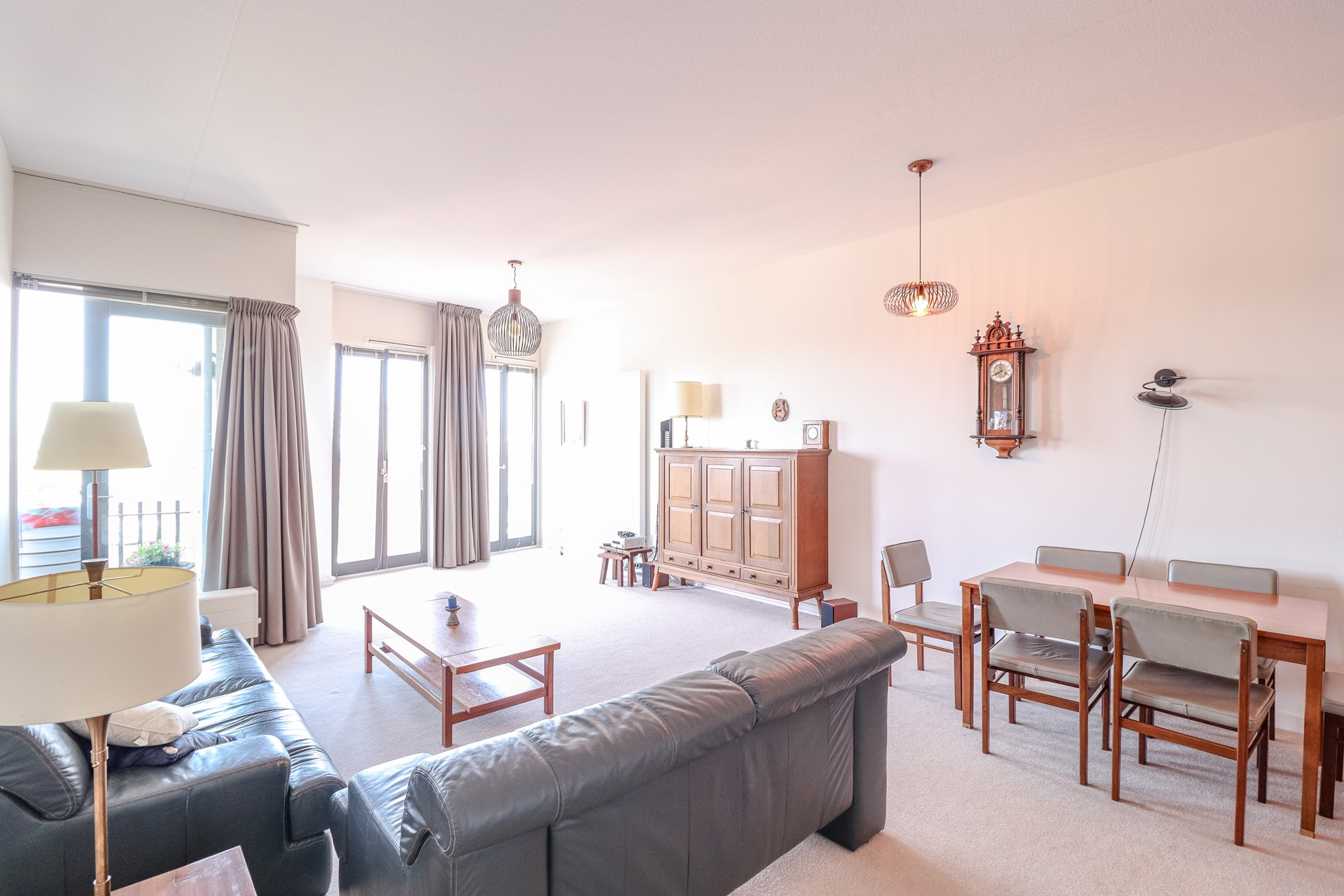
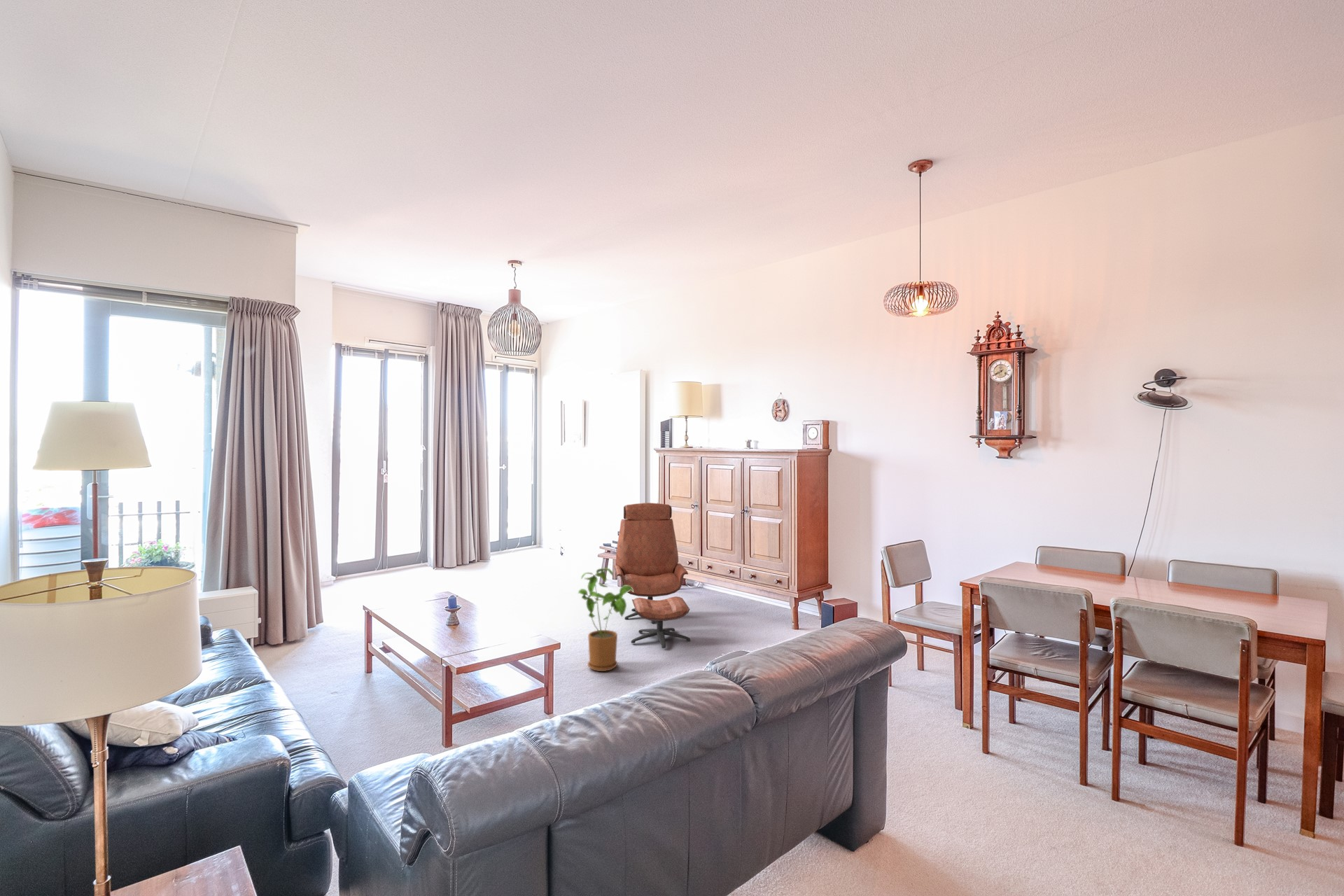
+ house plant (606, 617)
+ lounge chair (654, 567)
